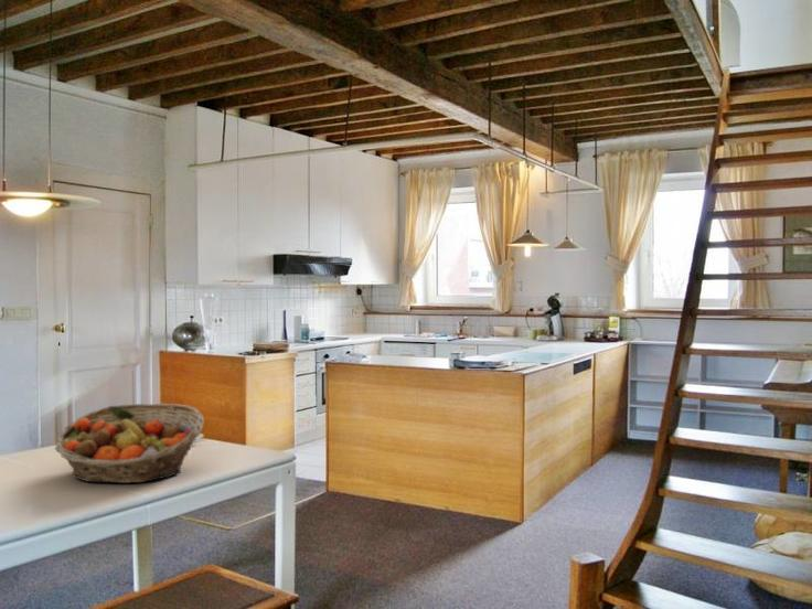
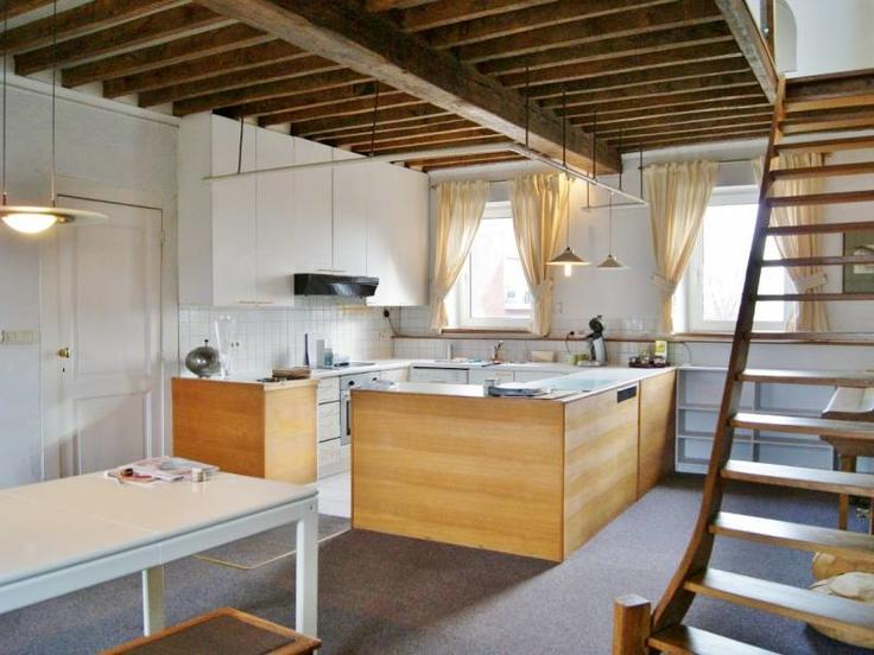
- fruit basket (131, 441)
